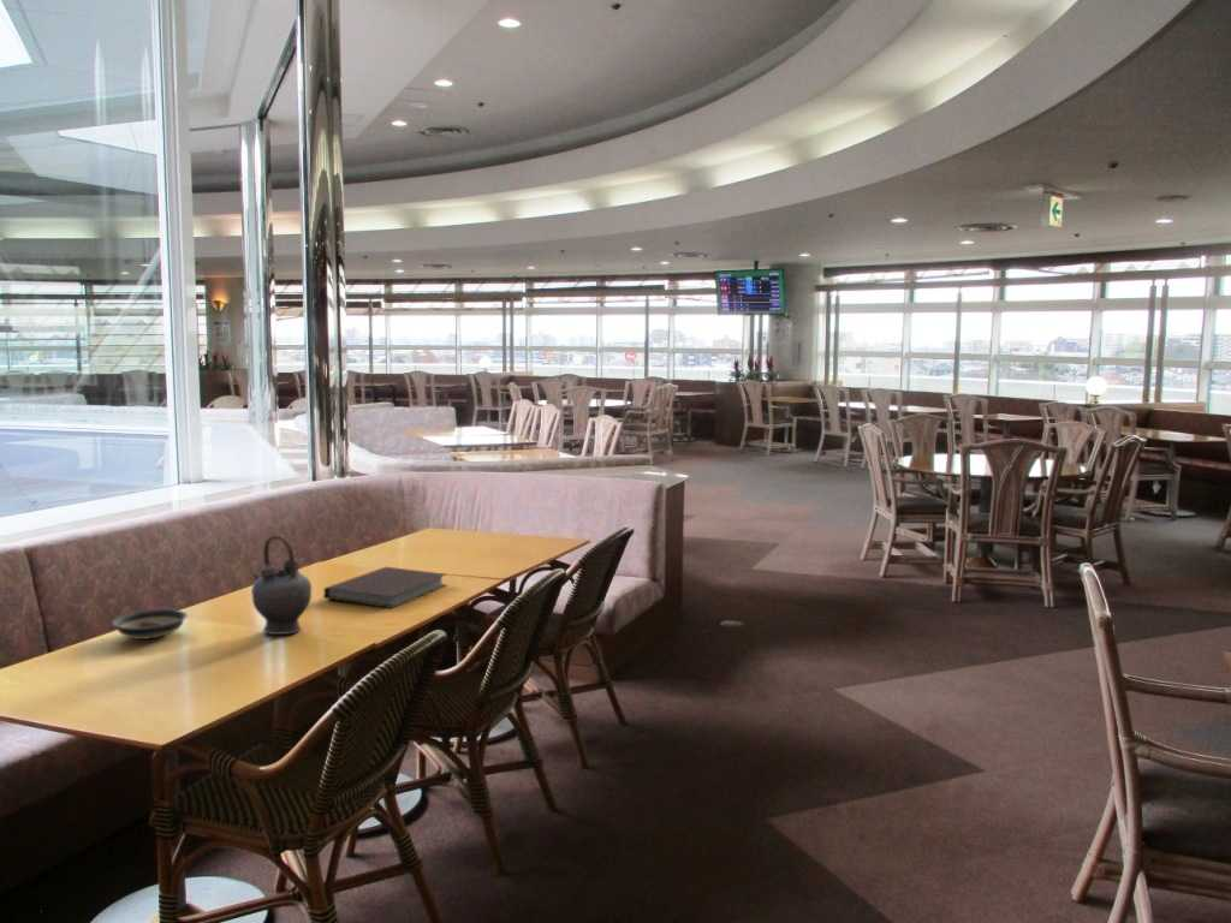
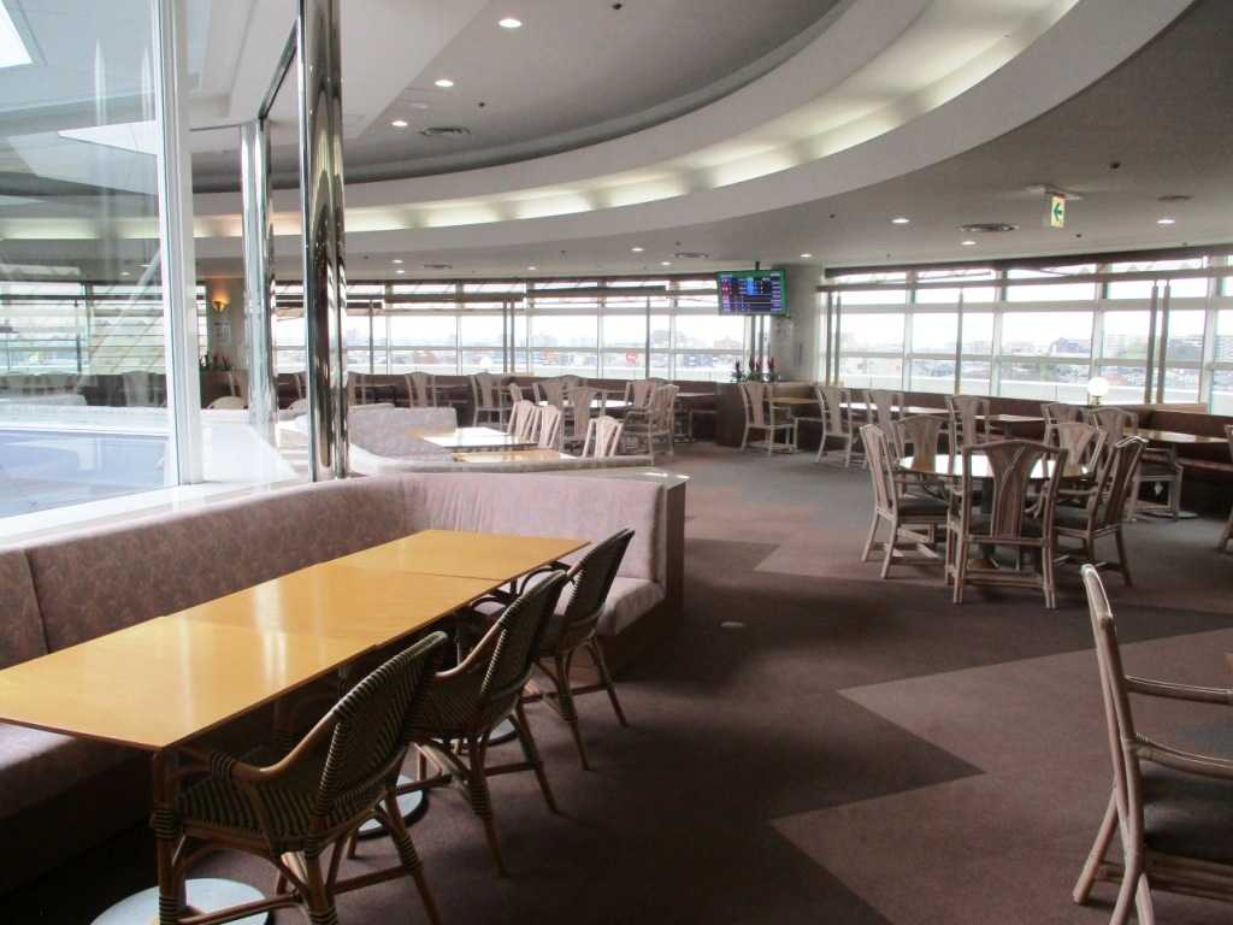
- teapot (276, 582)
- saucer (150, 626)
- notebook (387, 585)
